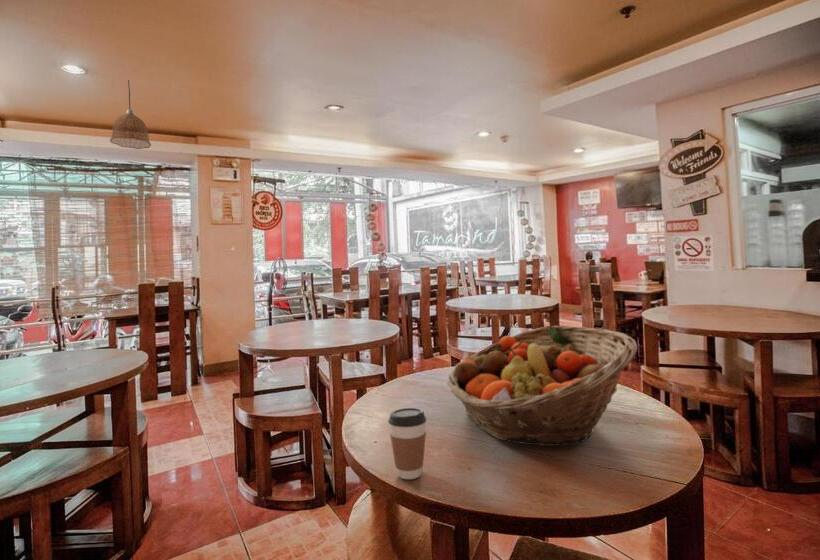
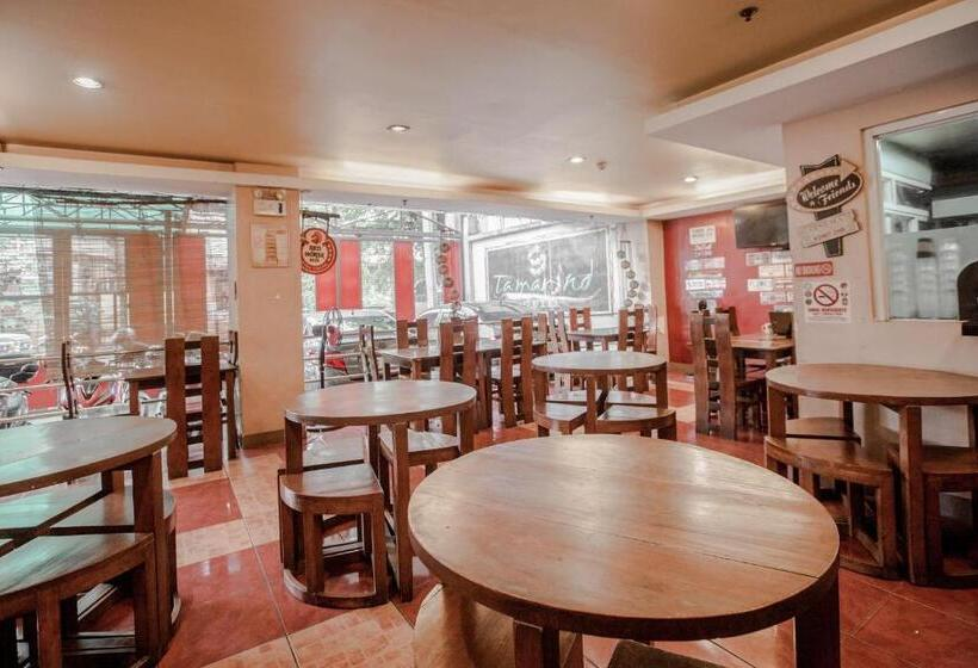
- pendant lamp (129, 111)
- fruit basket (533, 375)
- coffee cup (408, 442)
